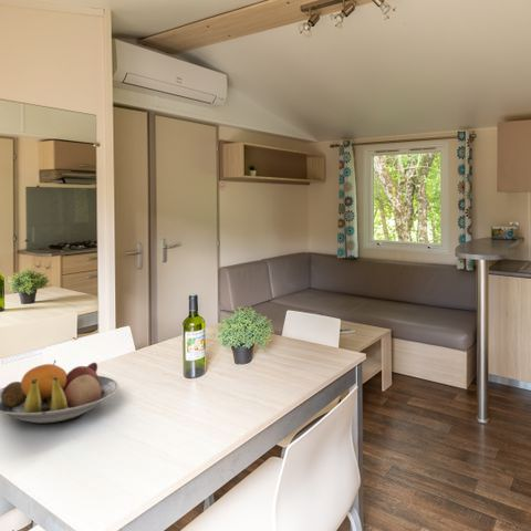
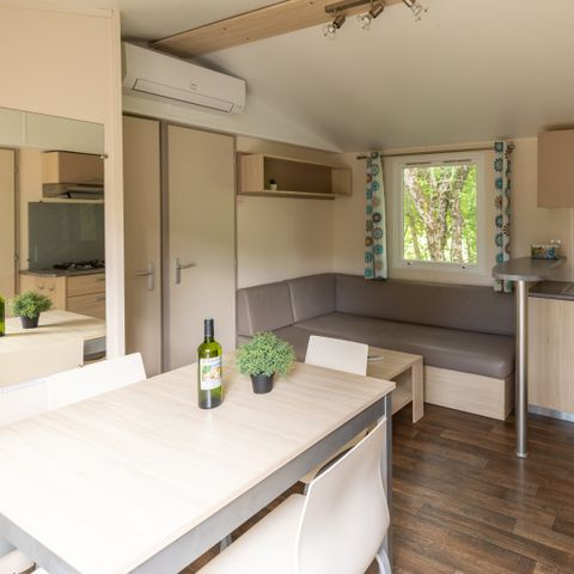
- fruit bowl (54, 386)
